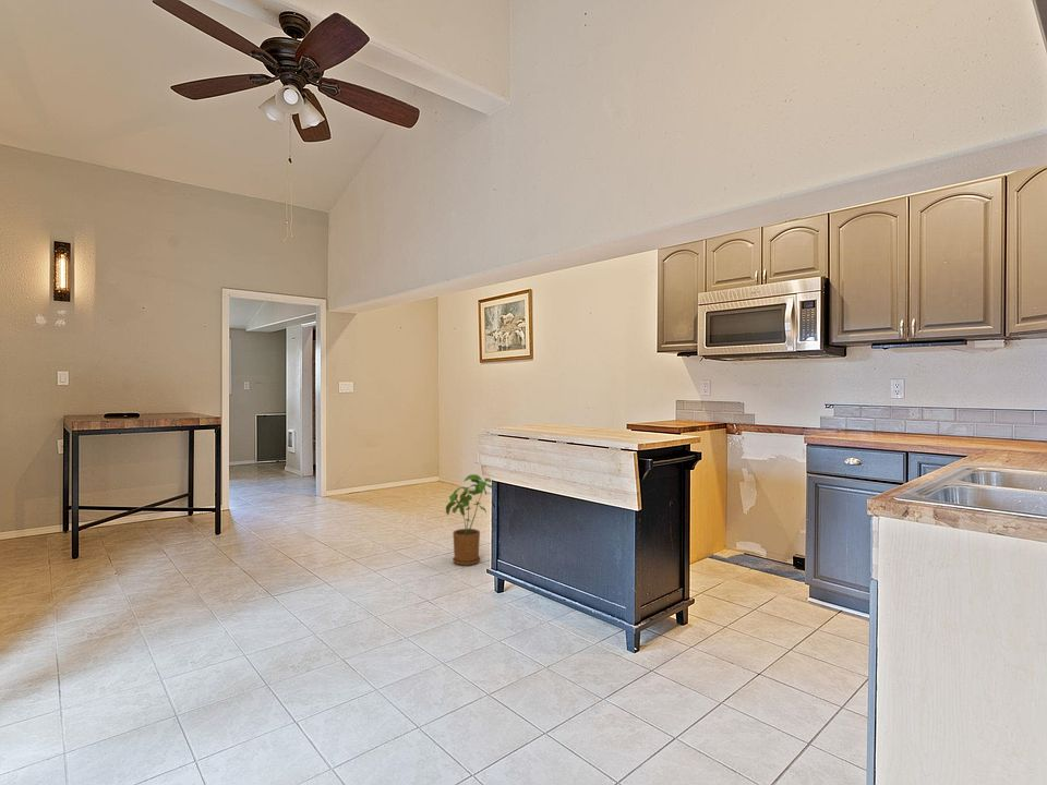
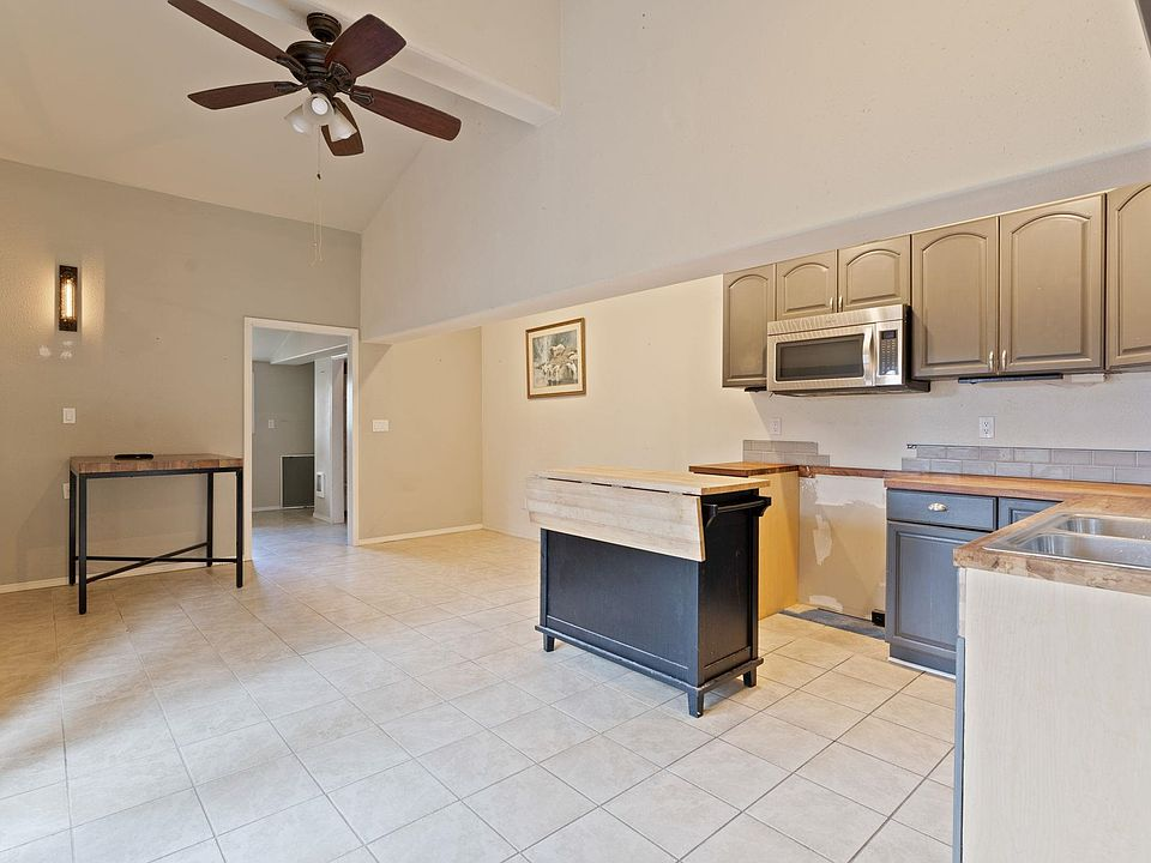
- house plant (466, 519)
